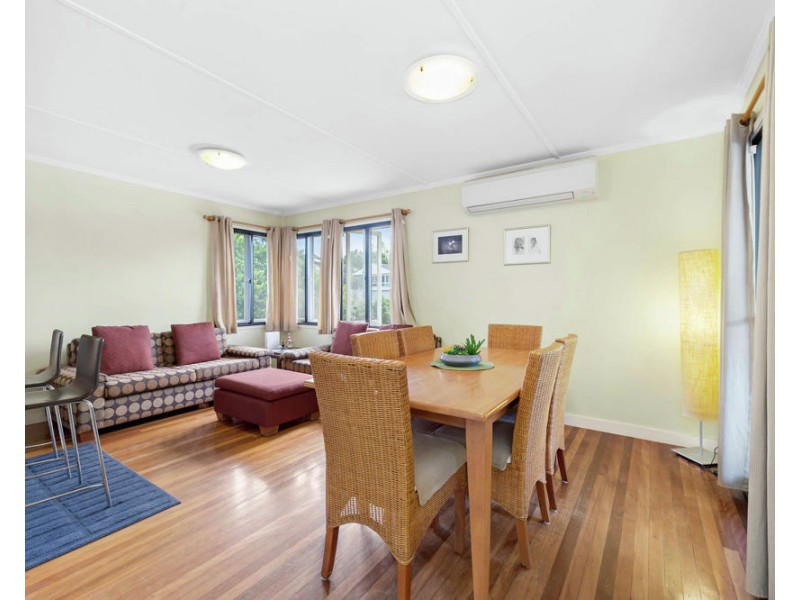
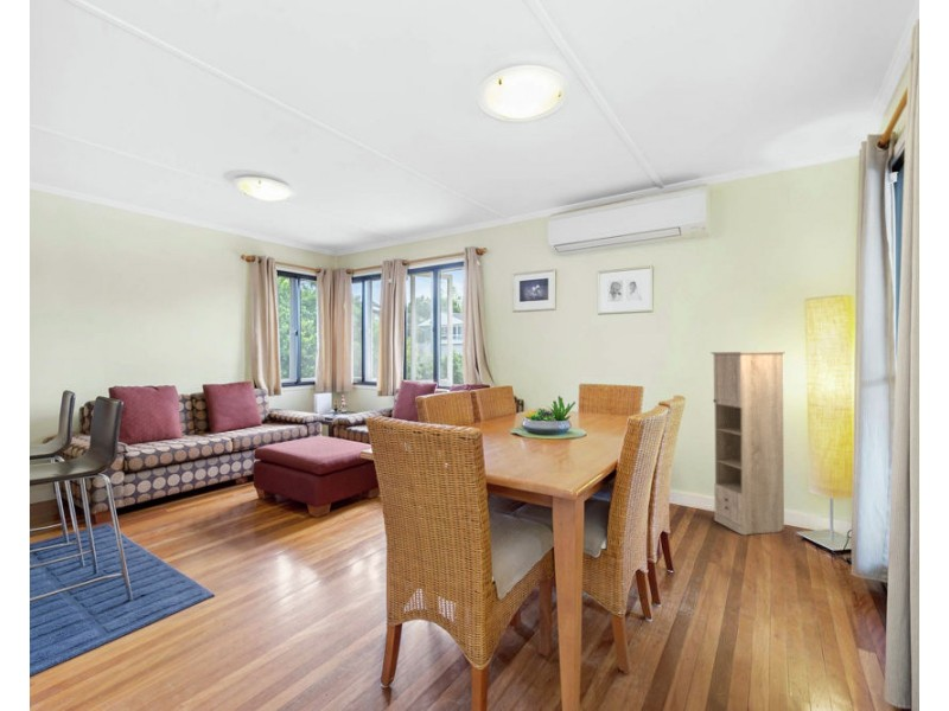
+ storage cabinet (746, 438)
